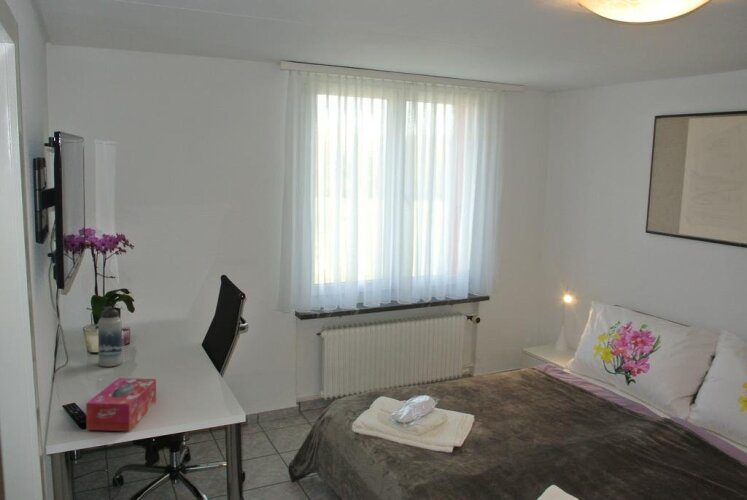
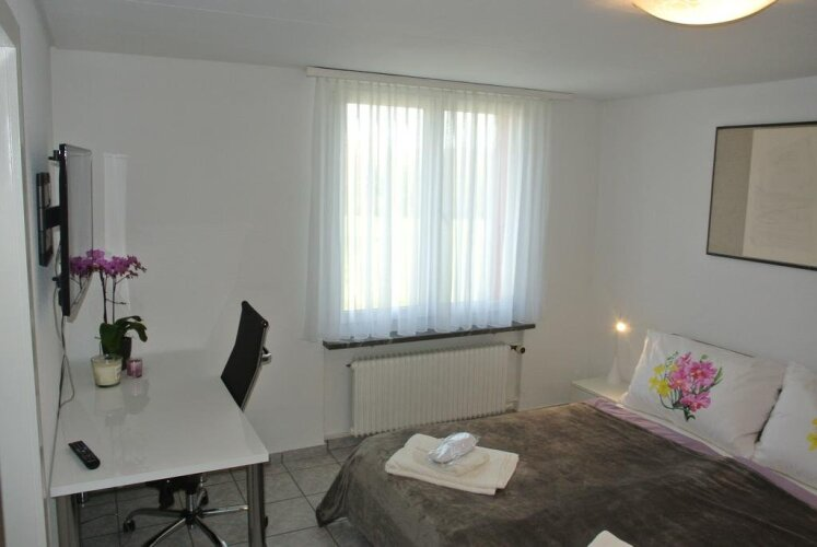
- water bottle (110, 334)
- tissue box (123, 402)
